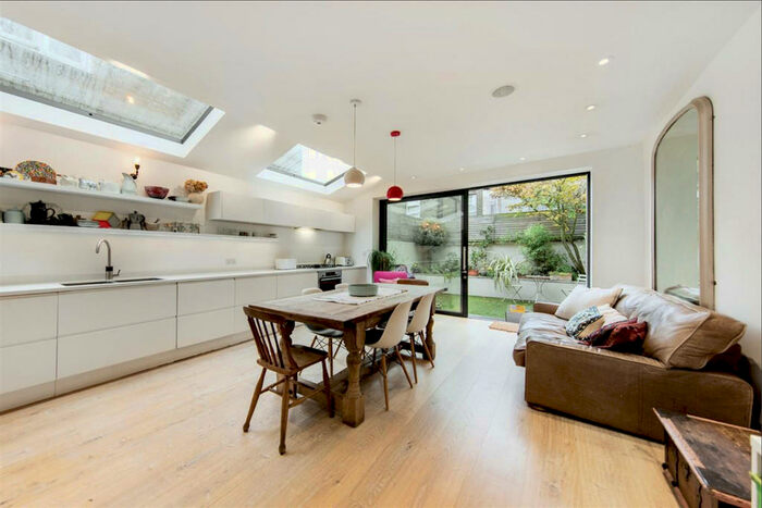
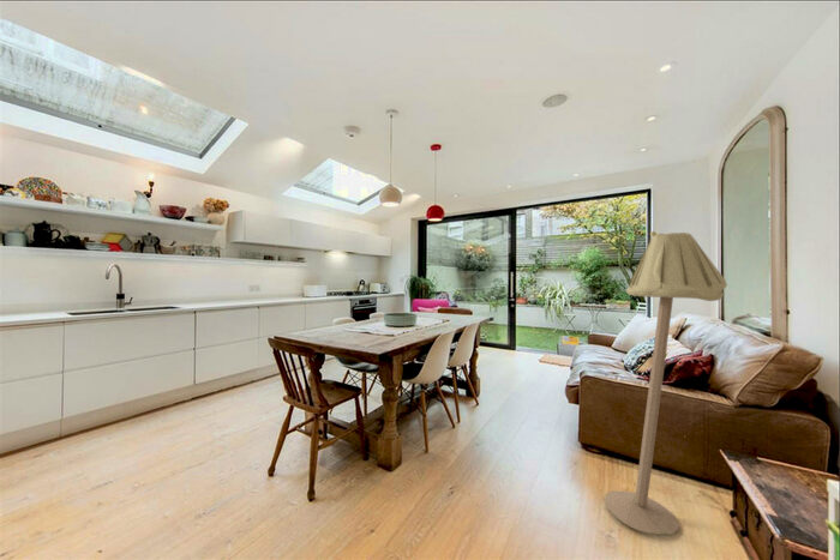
+ floor lamp (660, 373)
